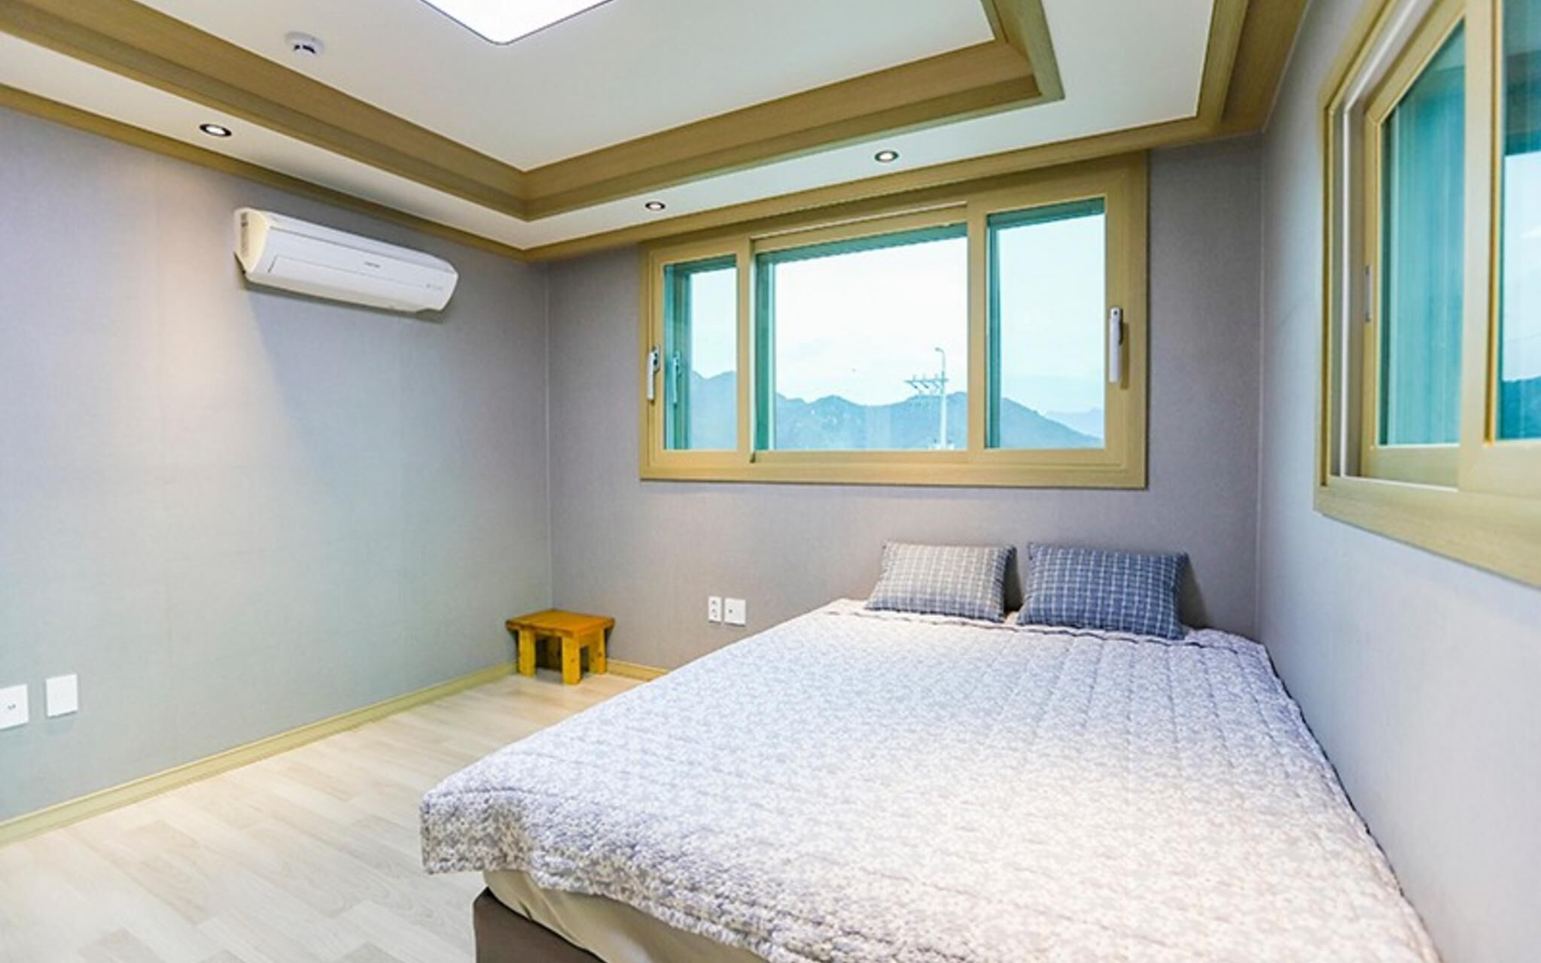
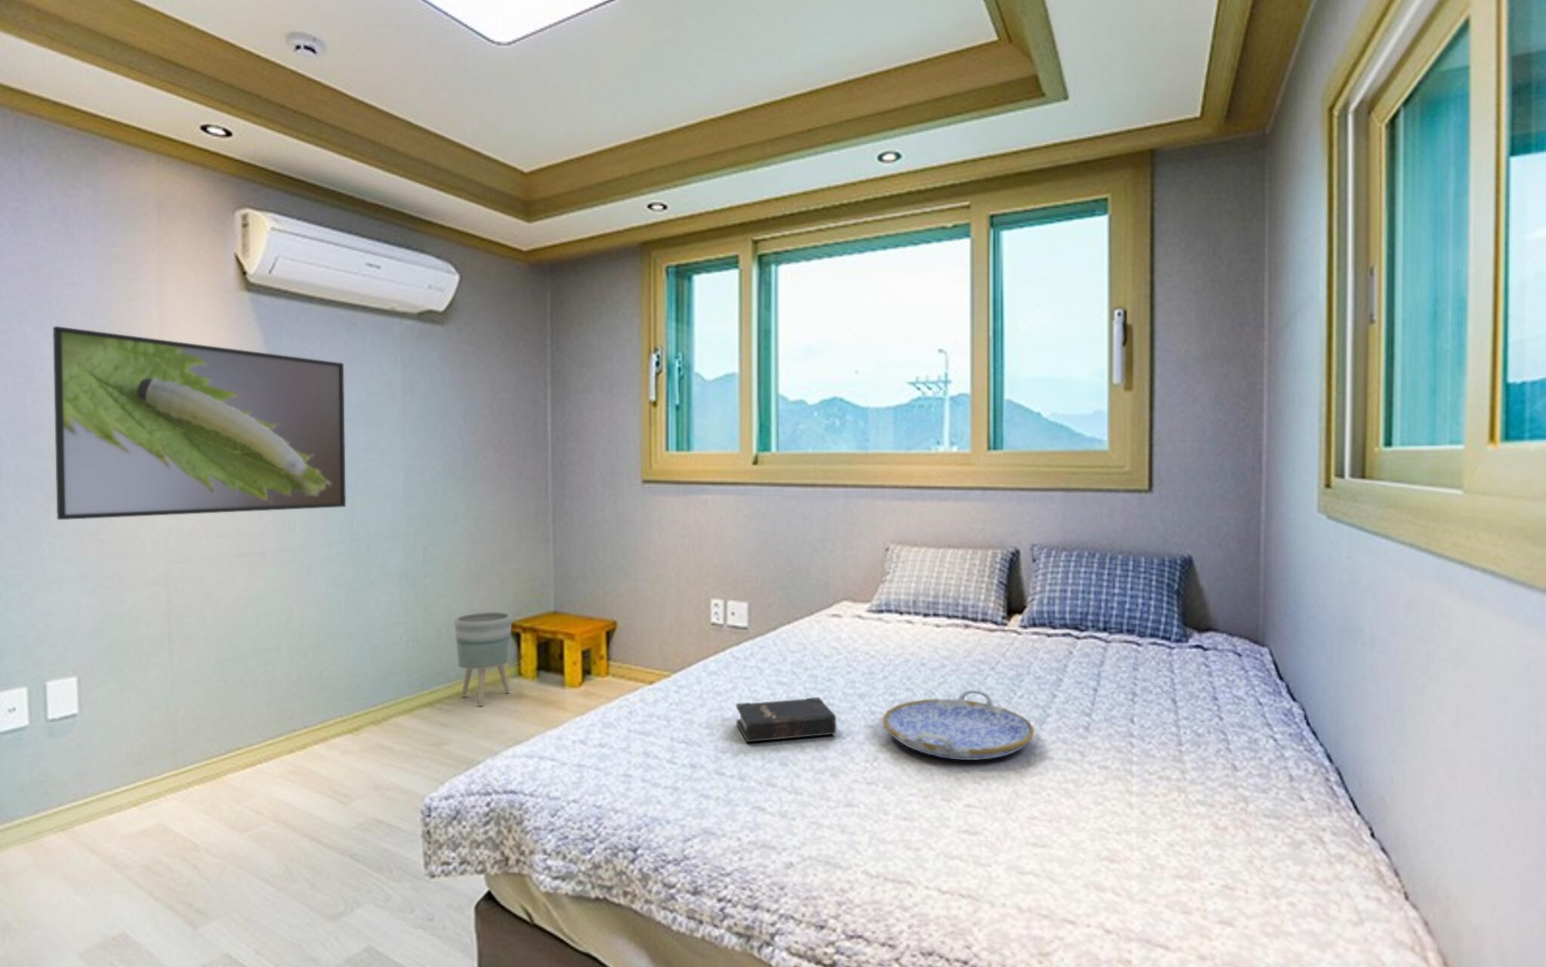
+ planter (483, 657)
+ hardback book (785, 720)
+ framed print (221, 430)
+ serving tray (956, 724)
